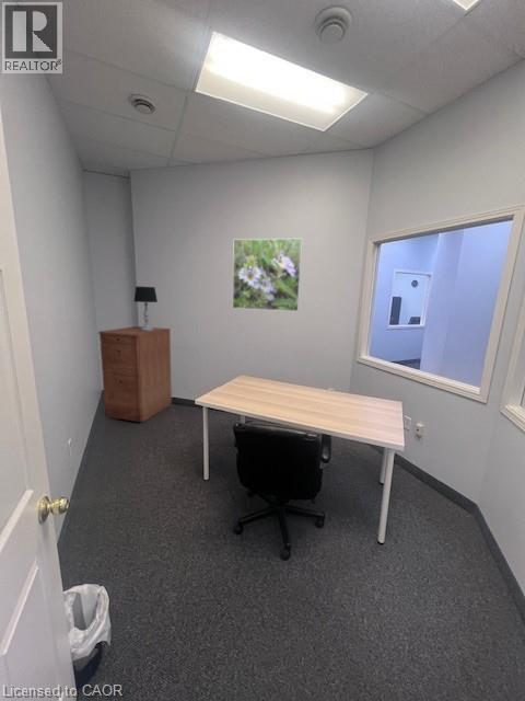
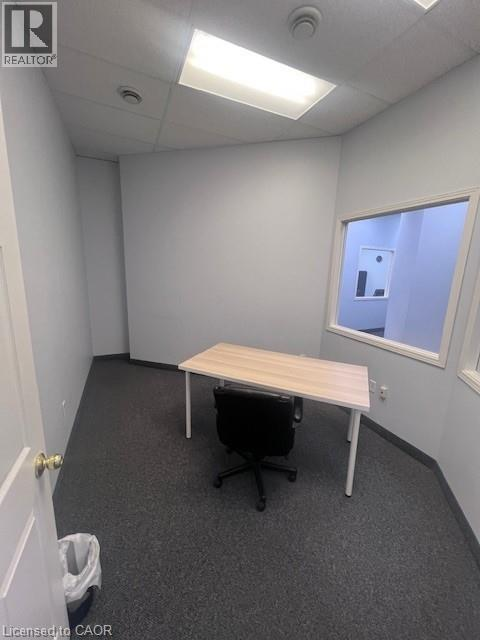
- filing cabinet (138, 371)
- table lamp (145, 308)
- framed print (266, 275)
